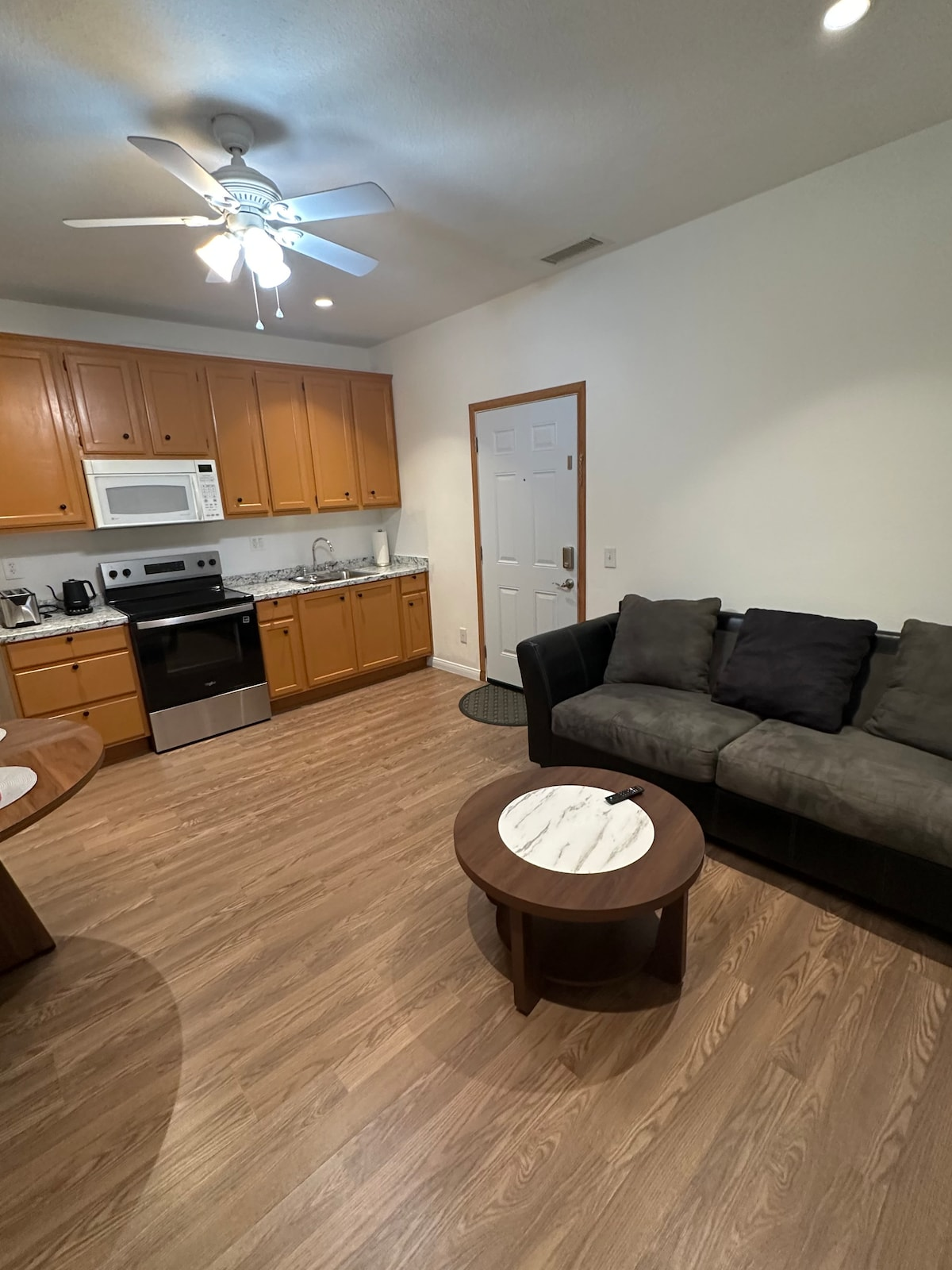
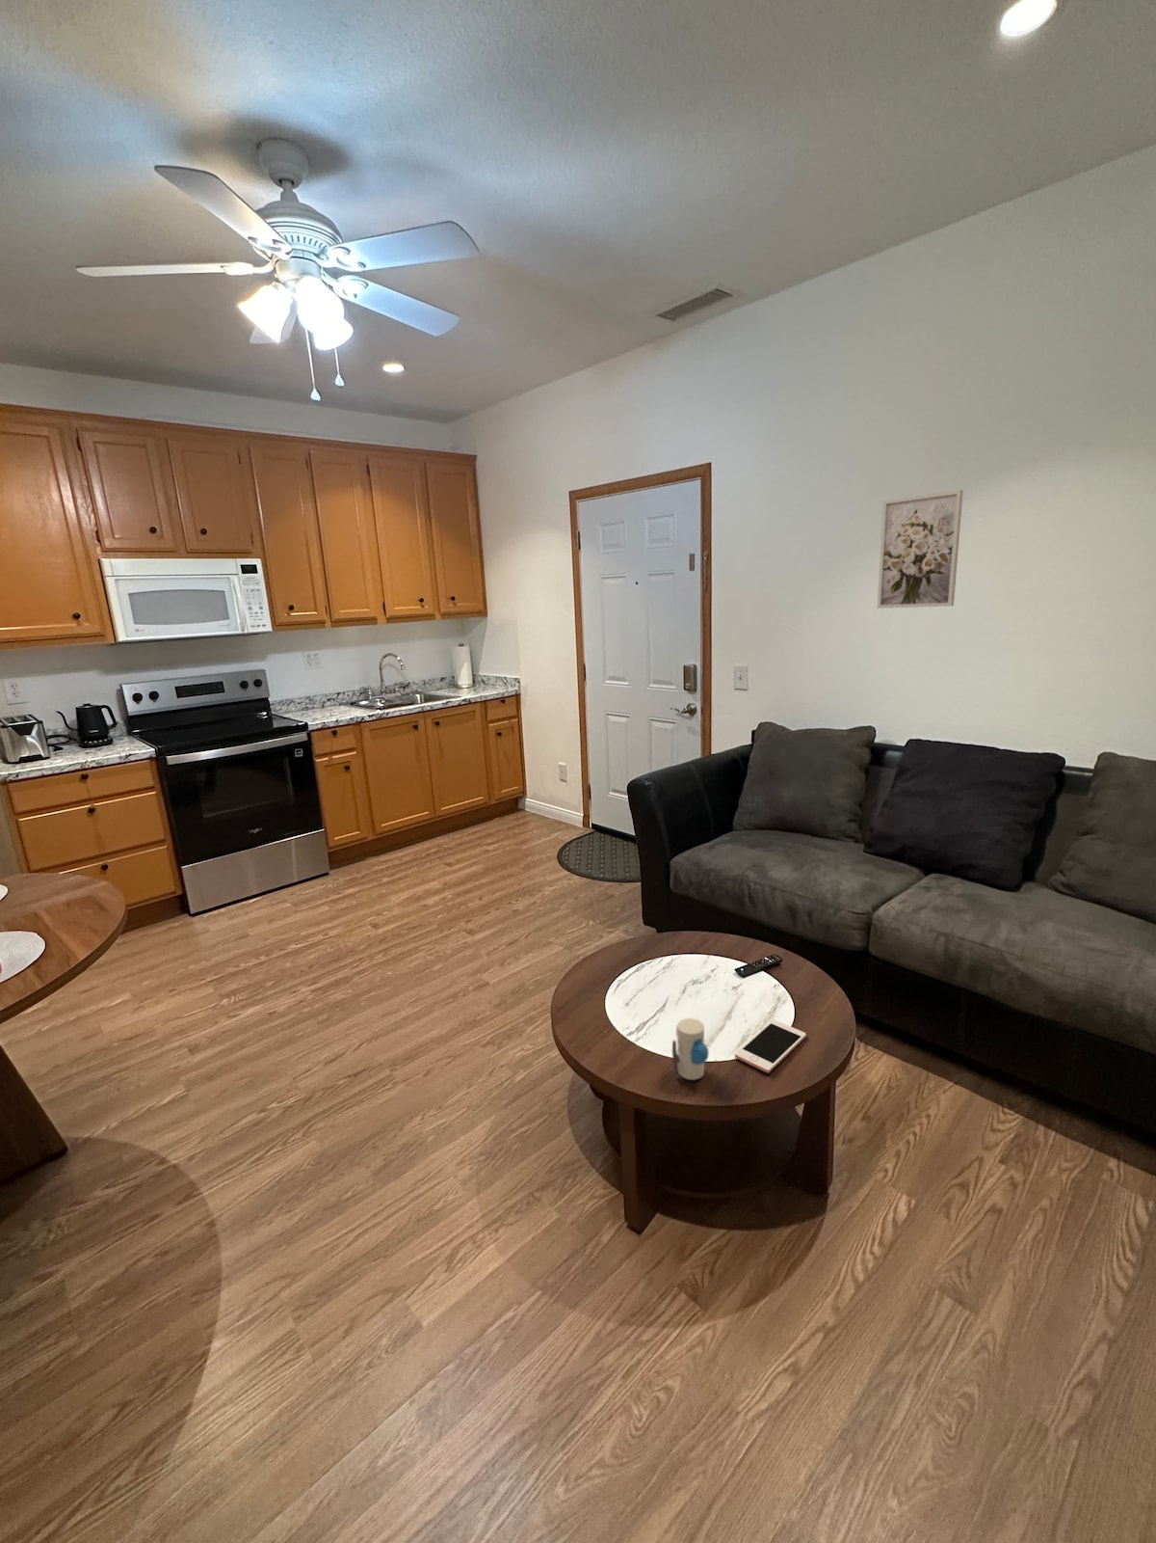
+ wall art (917, 552)
+ cell phone (771, 1045)
+ toy (692, 1052)
